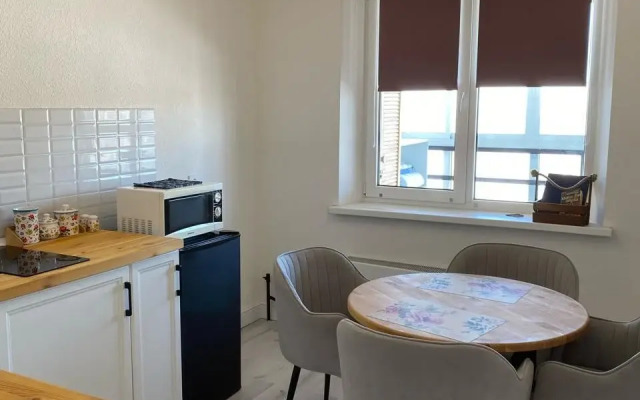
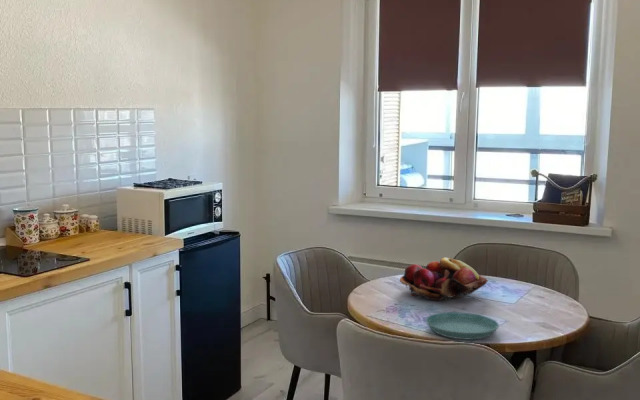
+ fruit basket (443, 277)
+ saucer (461, 326)
